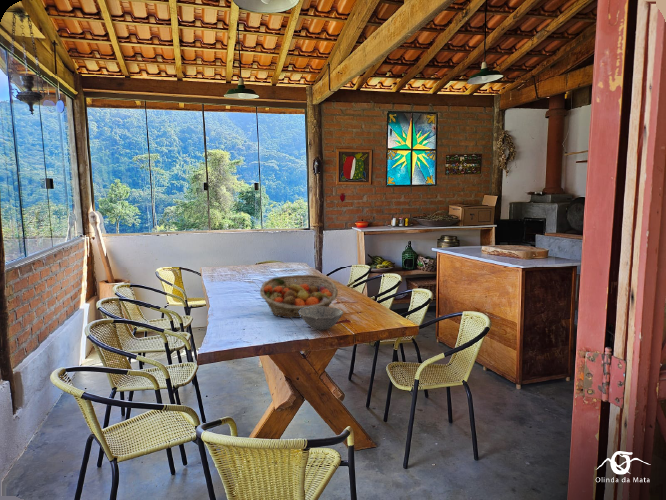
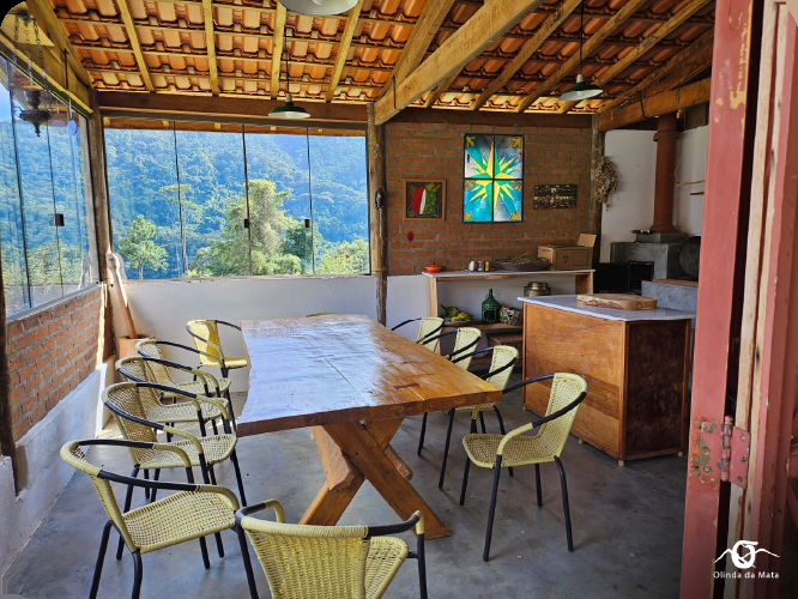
- fruit basket (299, 295)
- bowl (321, 319)
